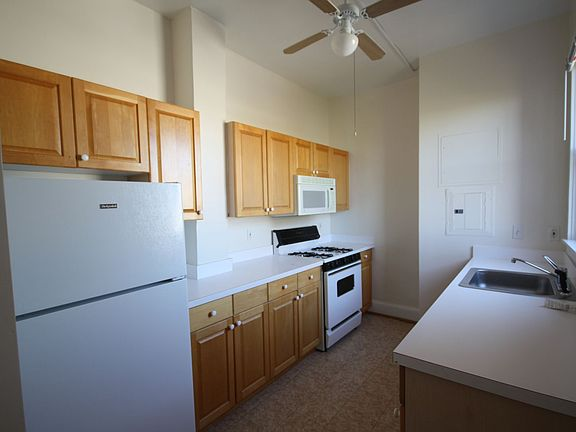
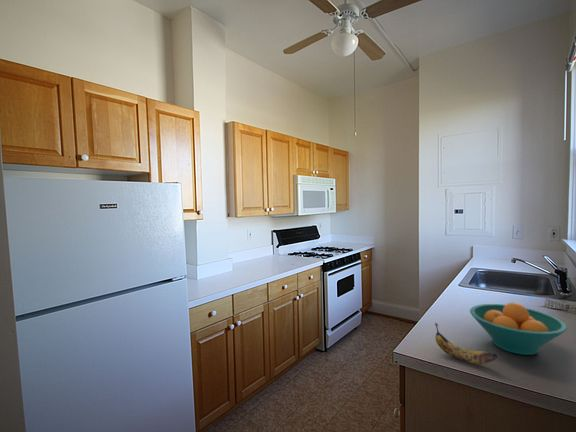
+ banana (462, 348)
+ fruit bowl (514, 324)
